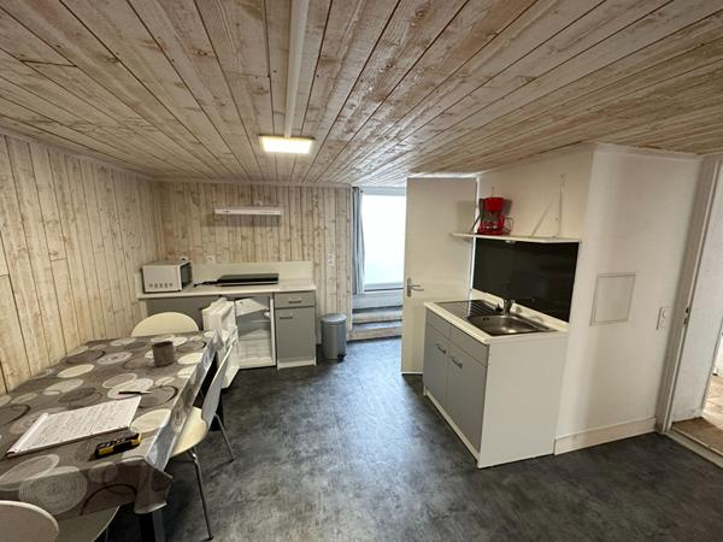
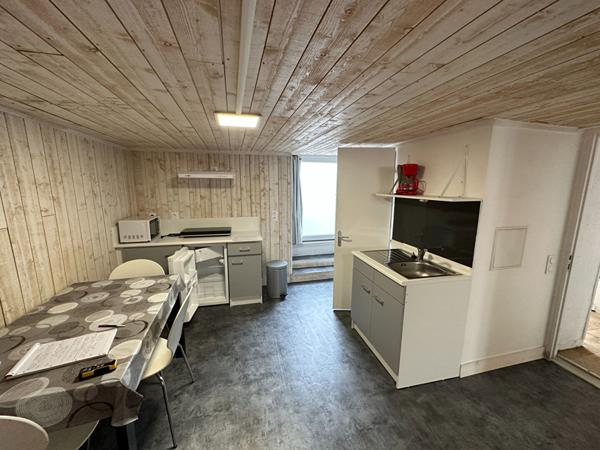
- cup (163, 353)
